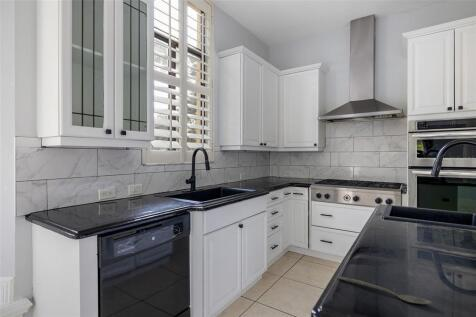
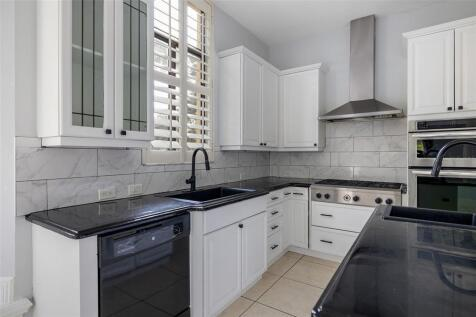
- spoon (379, 288)
